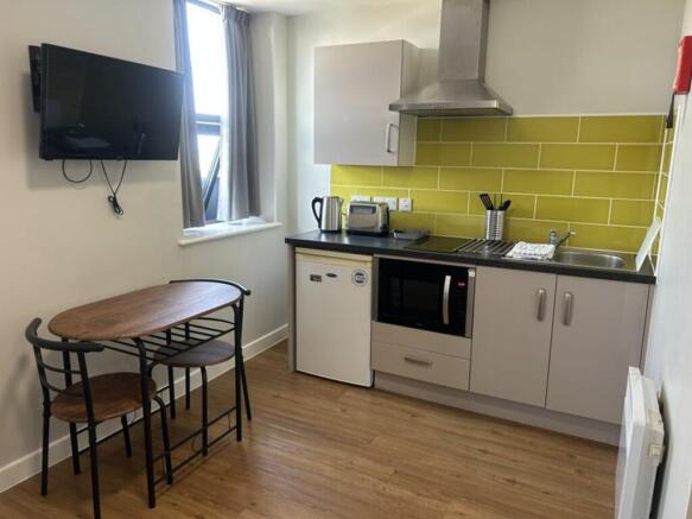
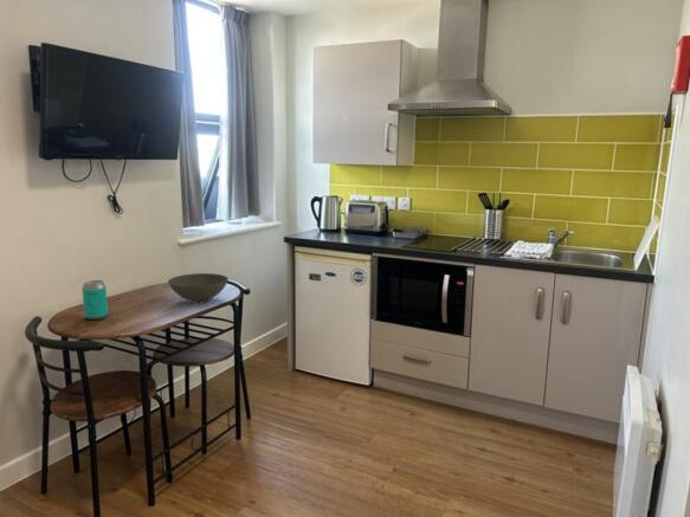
+ bowl (199, 290)
+ beverage can (95, 299)
